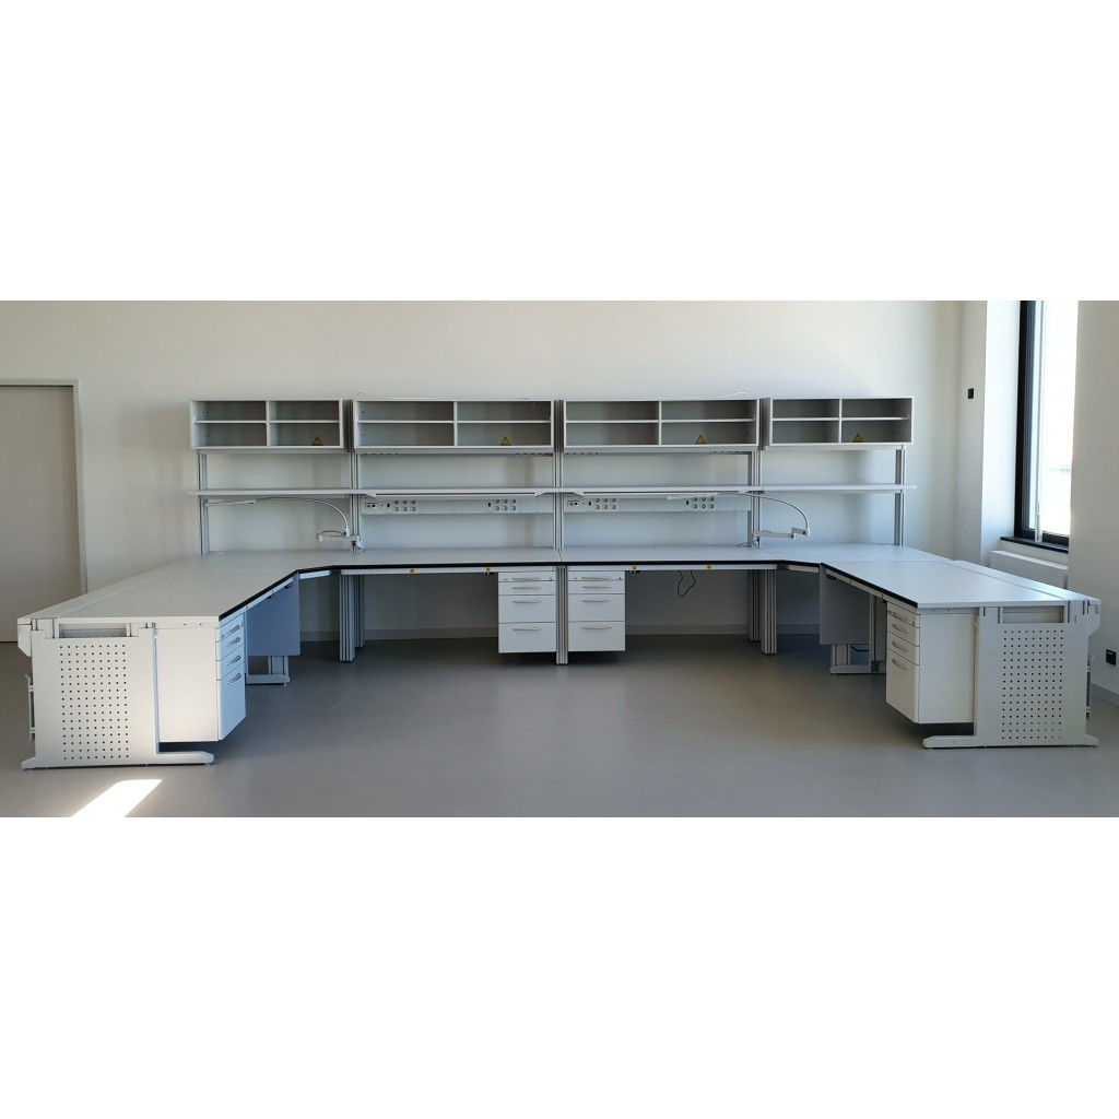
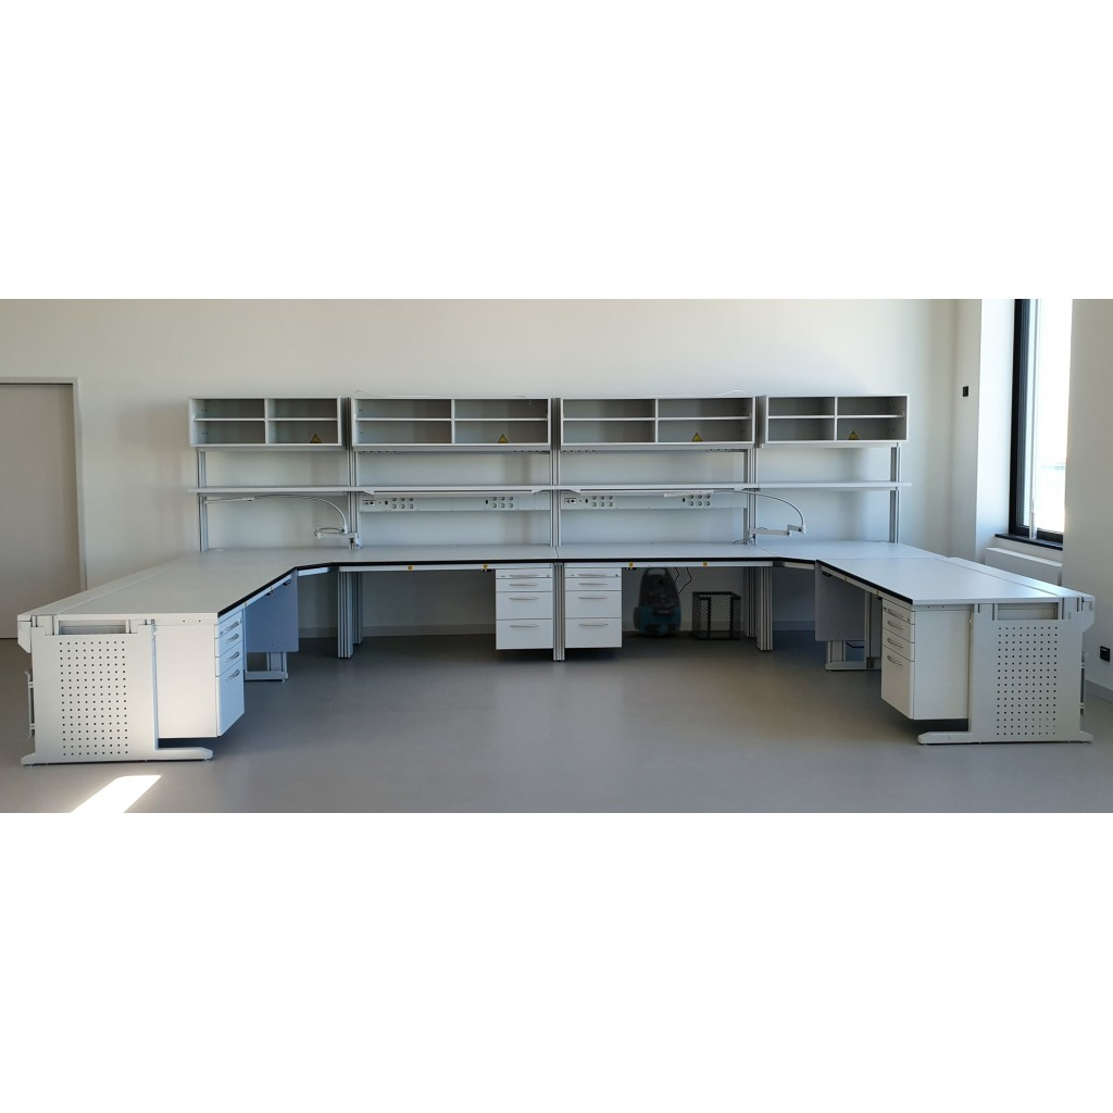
+ wastebasket (715, 615)
+ vacuum cleaner (658, 600)
